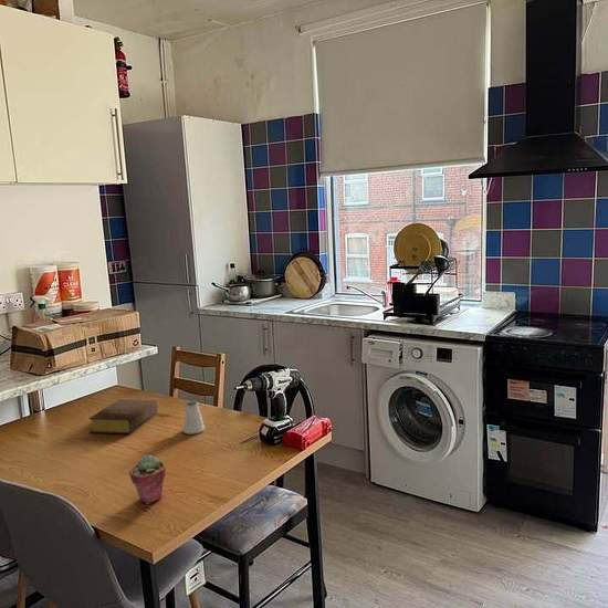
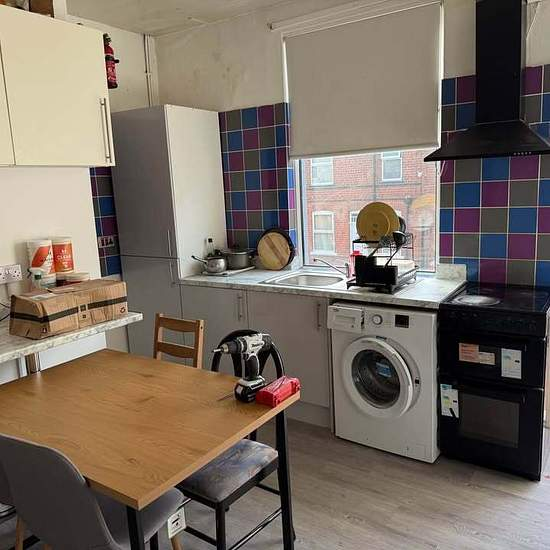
- bible (124, 416)
- potted succulent (148, 476)
- saltshaker (192, 416)
